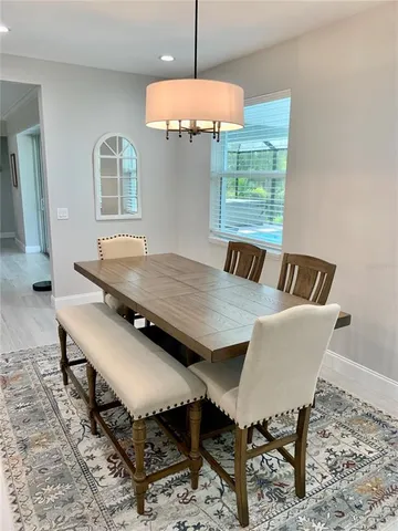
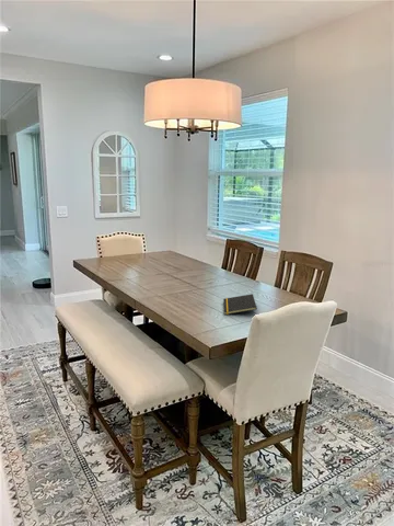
+ notepad (239, 304)
